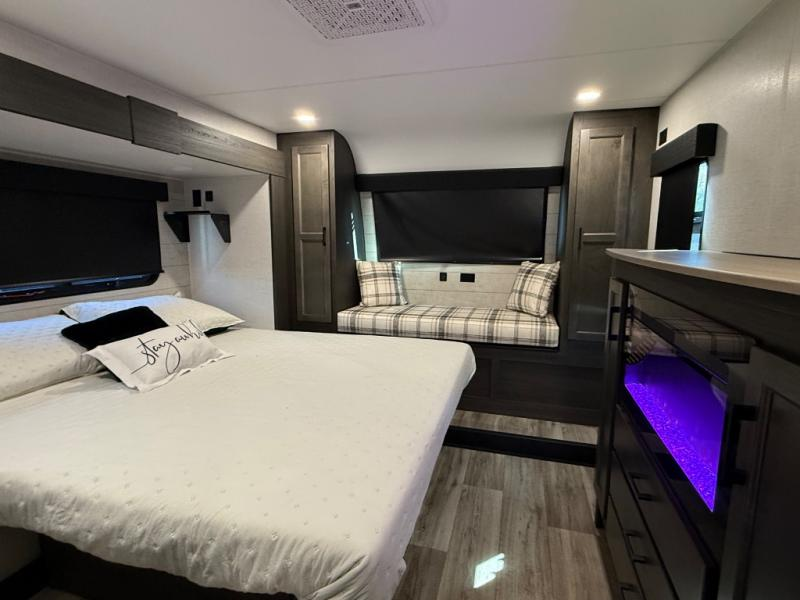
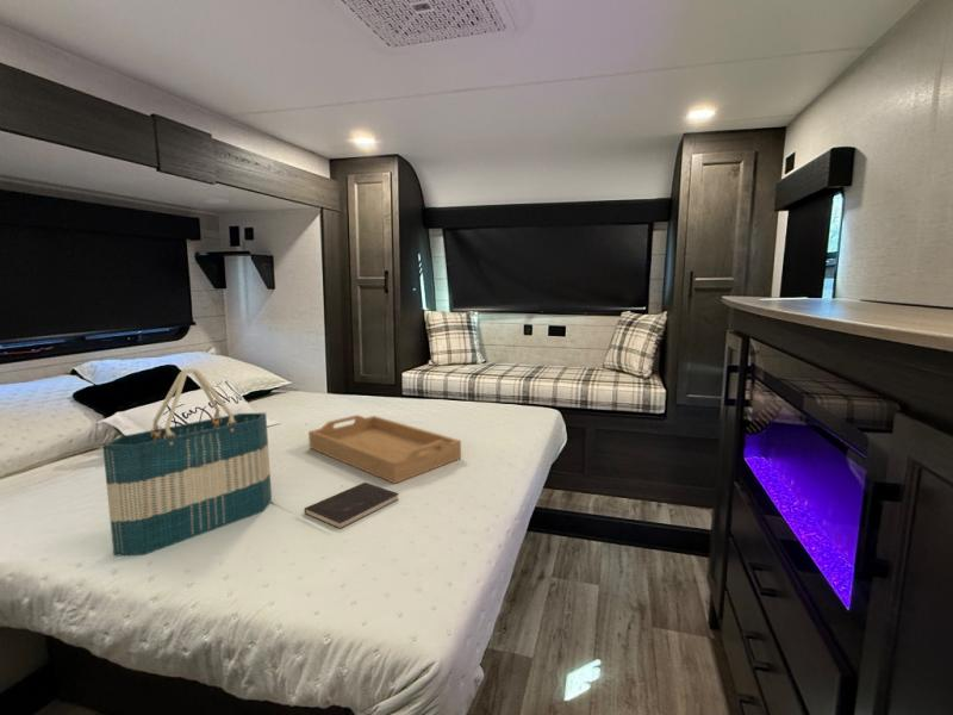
+ serving tray (382, 441)
+ hardcover book (353, 503)
+ tote bag (195, 449)
